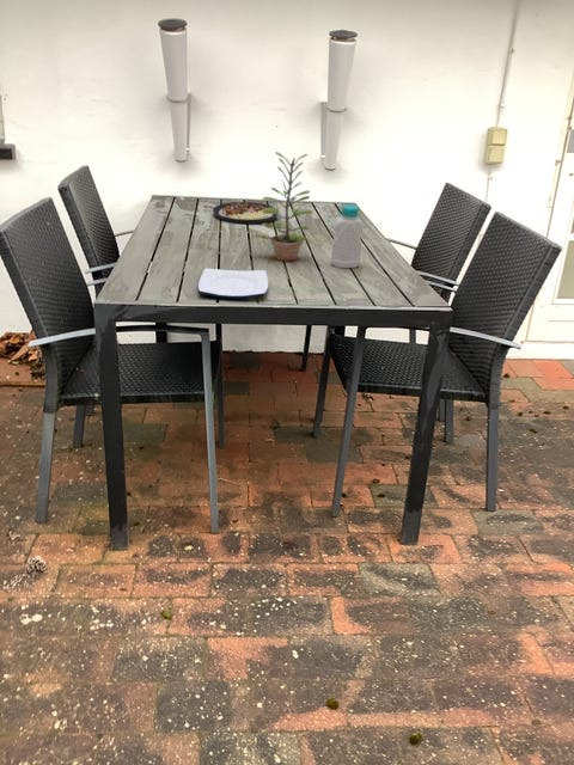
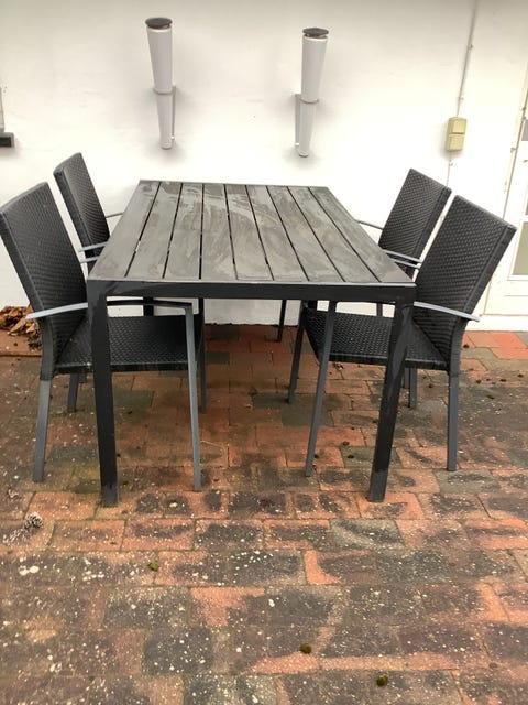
- plant (283, 206)
- plate (245, 212)
- bottle (347, 235)
- plate (233, 284)
